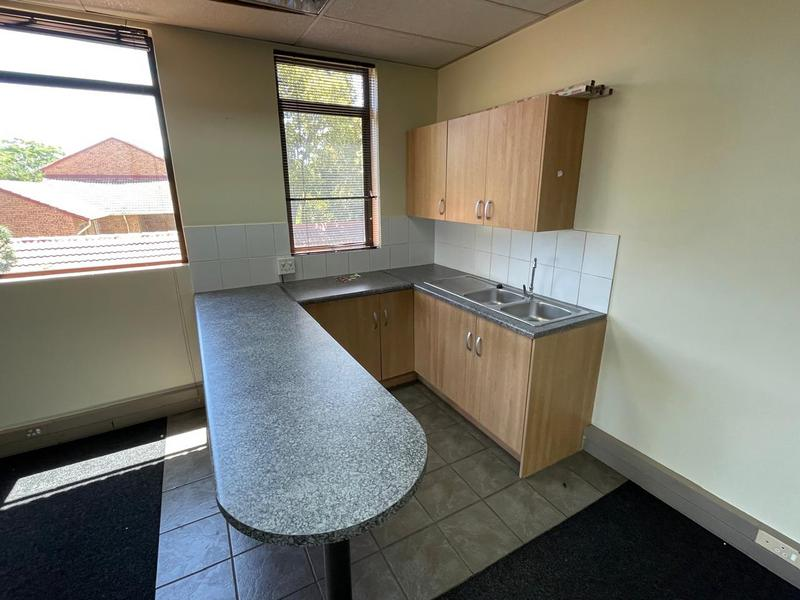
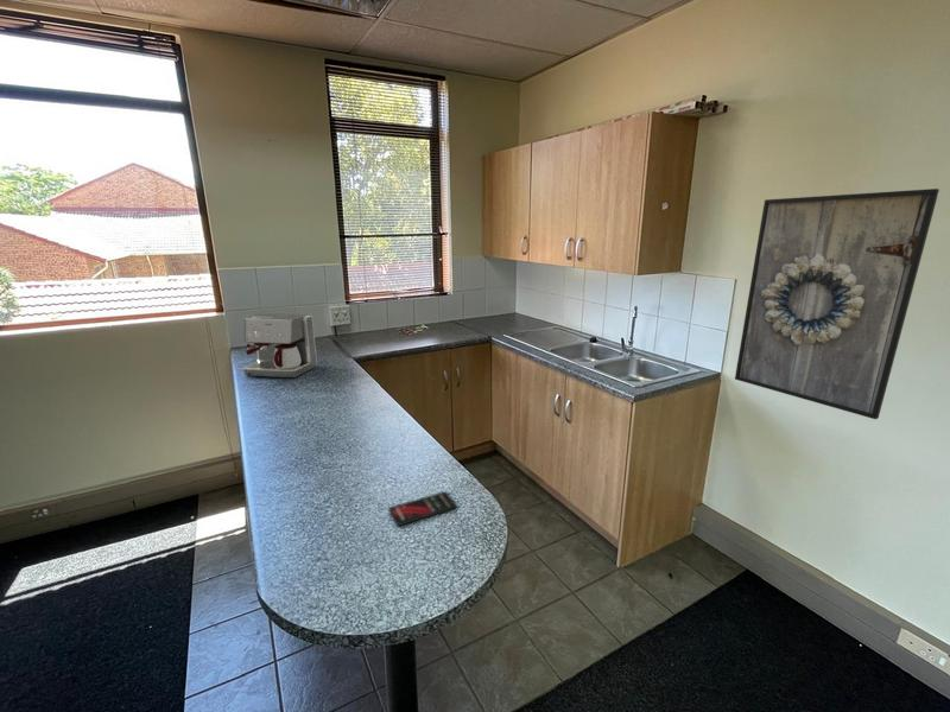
+ coffee maker (278, 343)
+ smartphone (423, 507)
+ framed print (817, 301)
